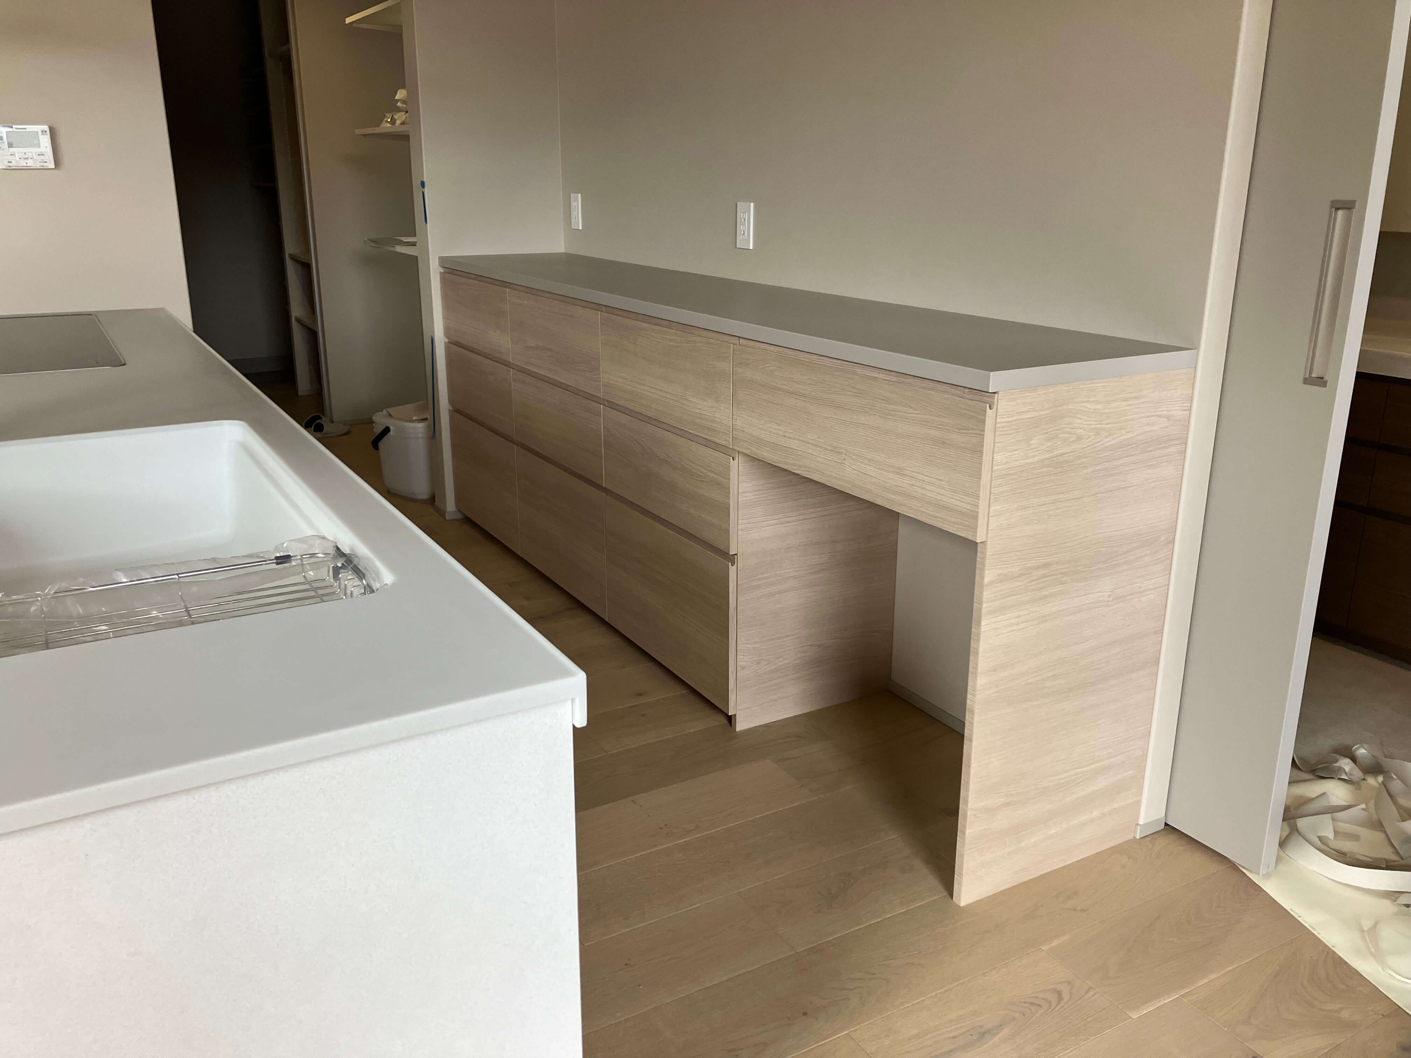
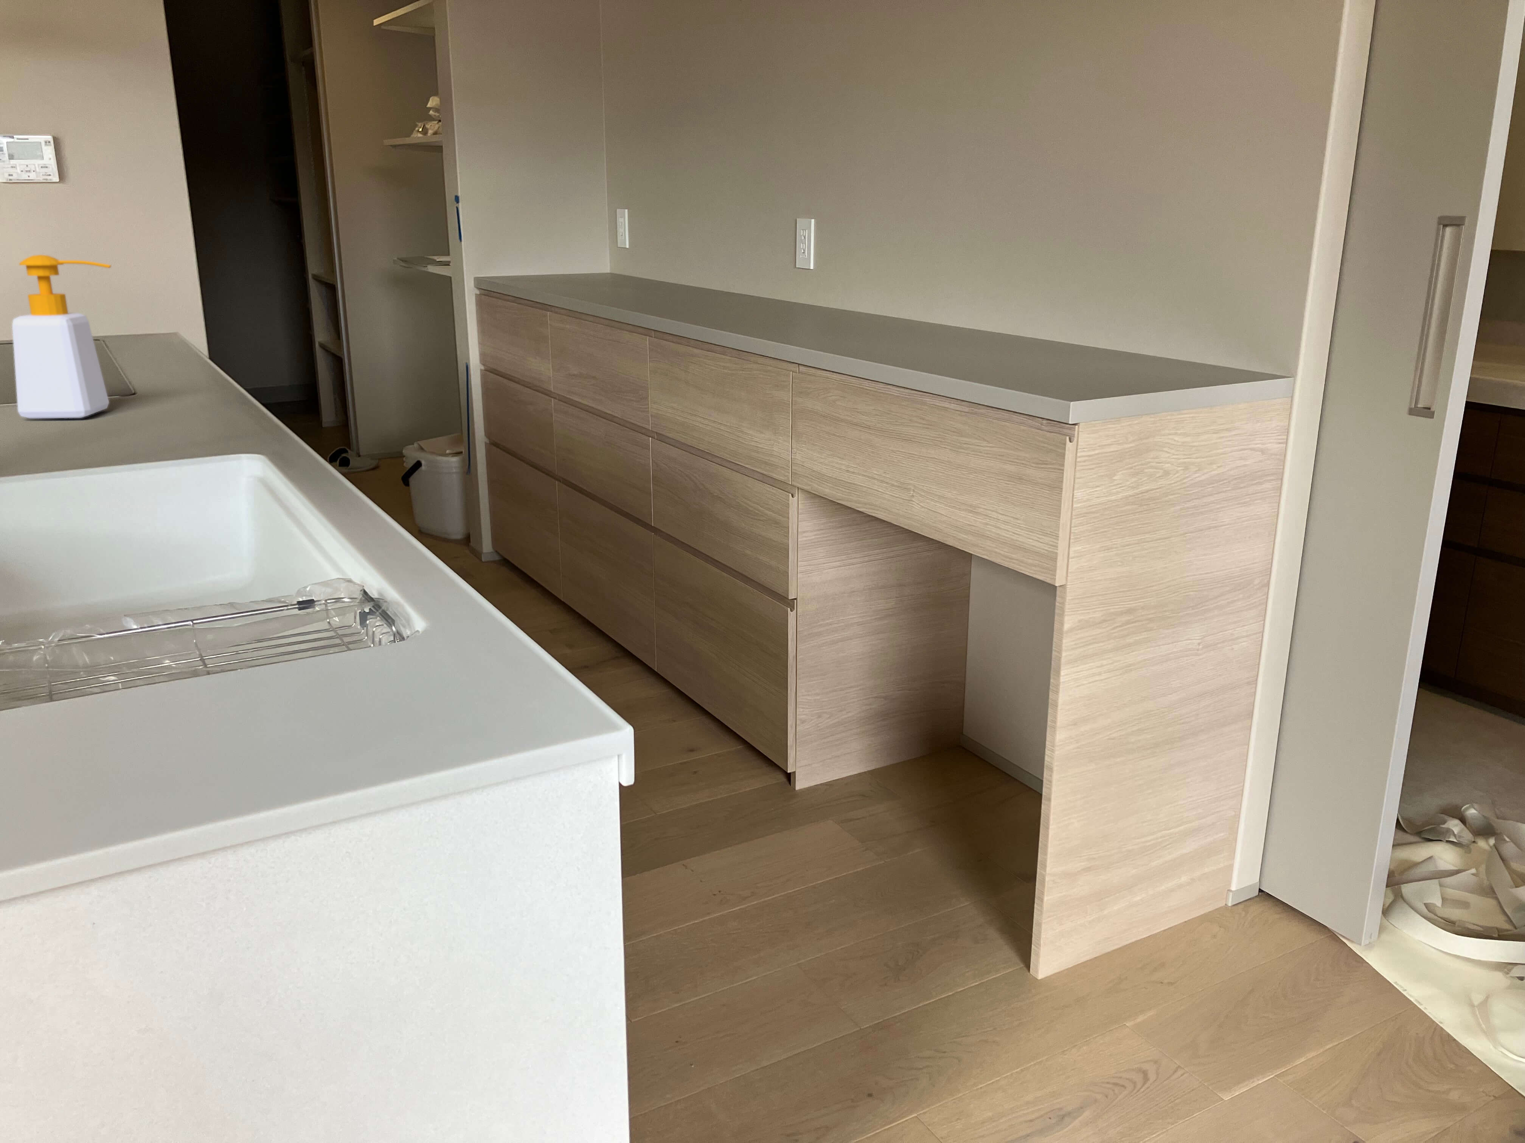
+ soap bottle (70, 336)
